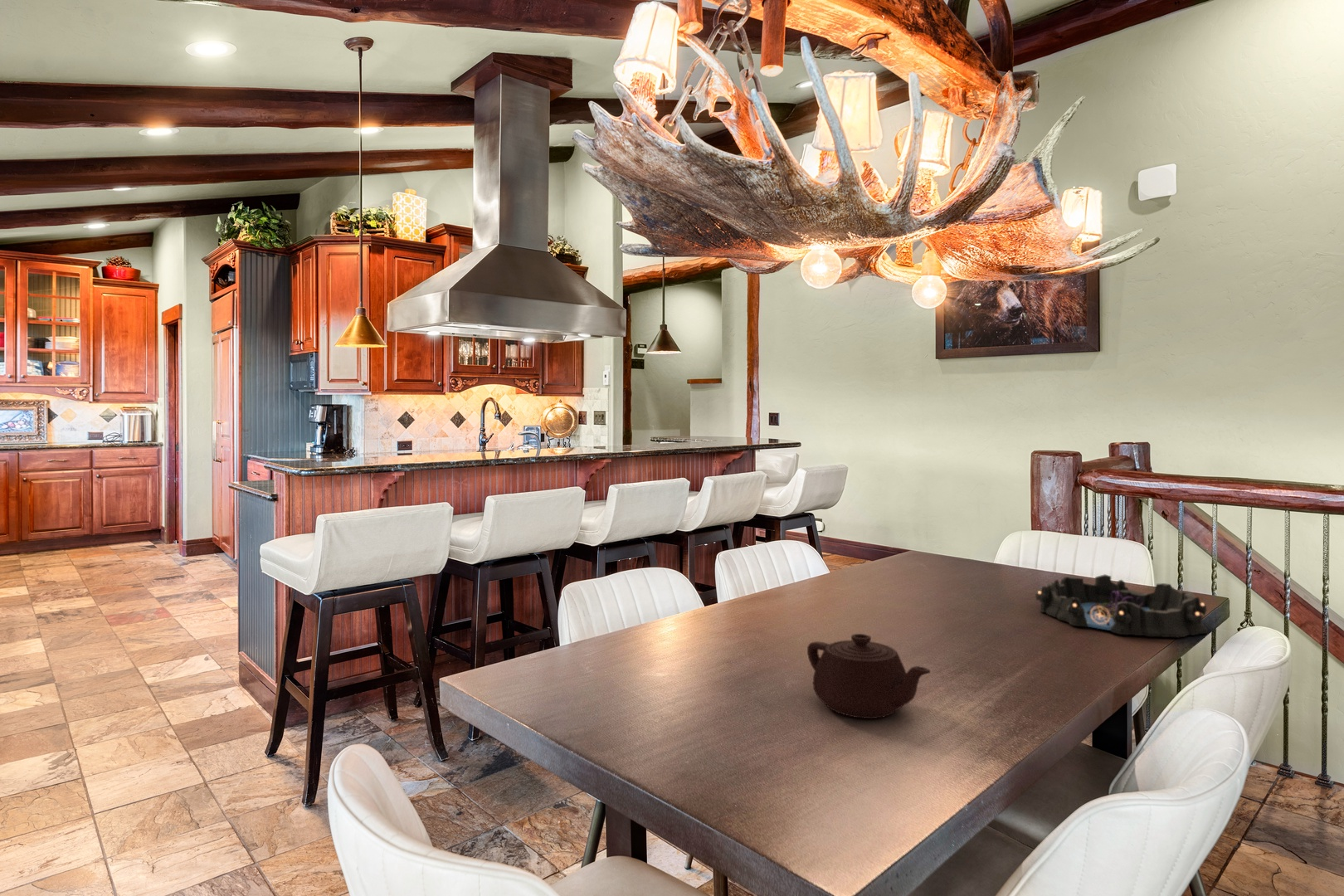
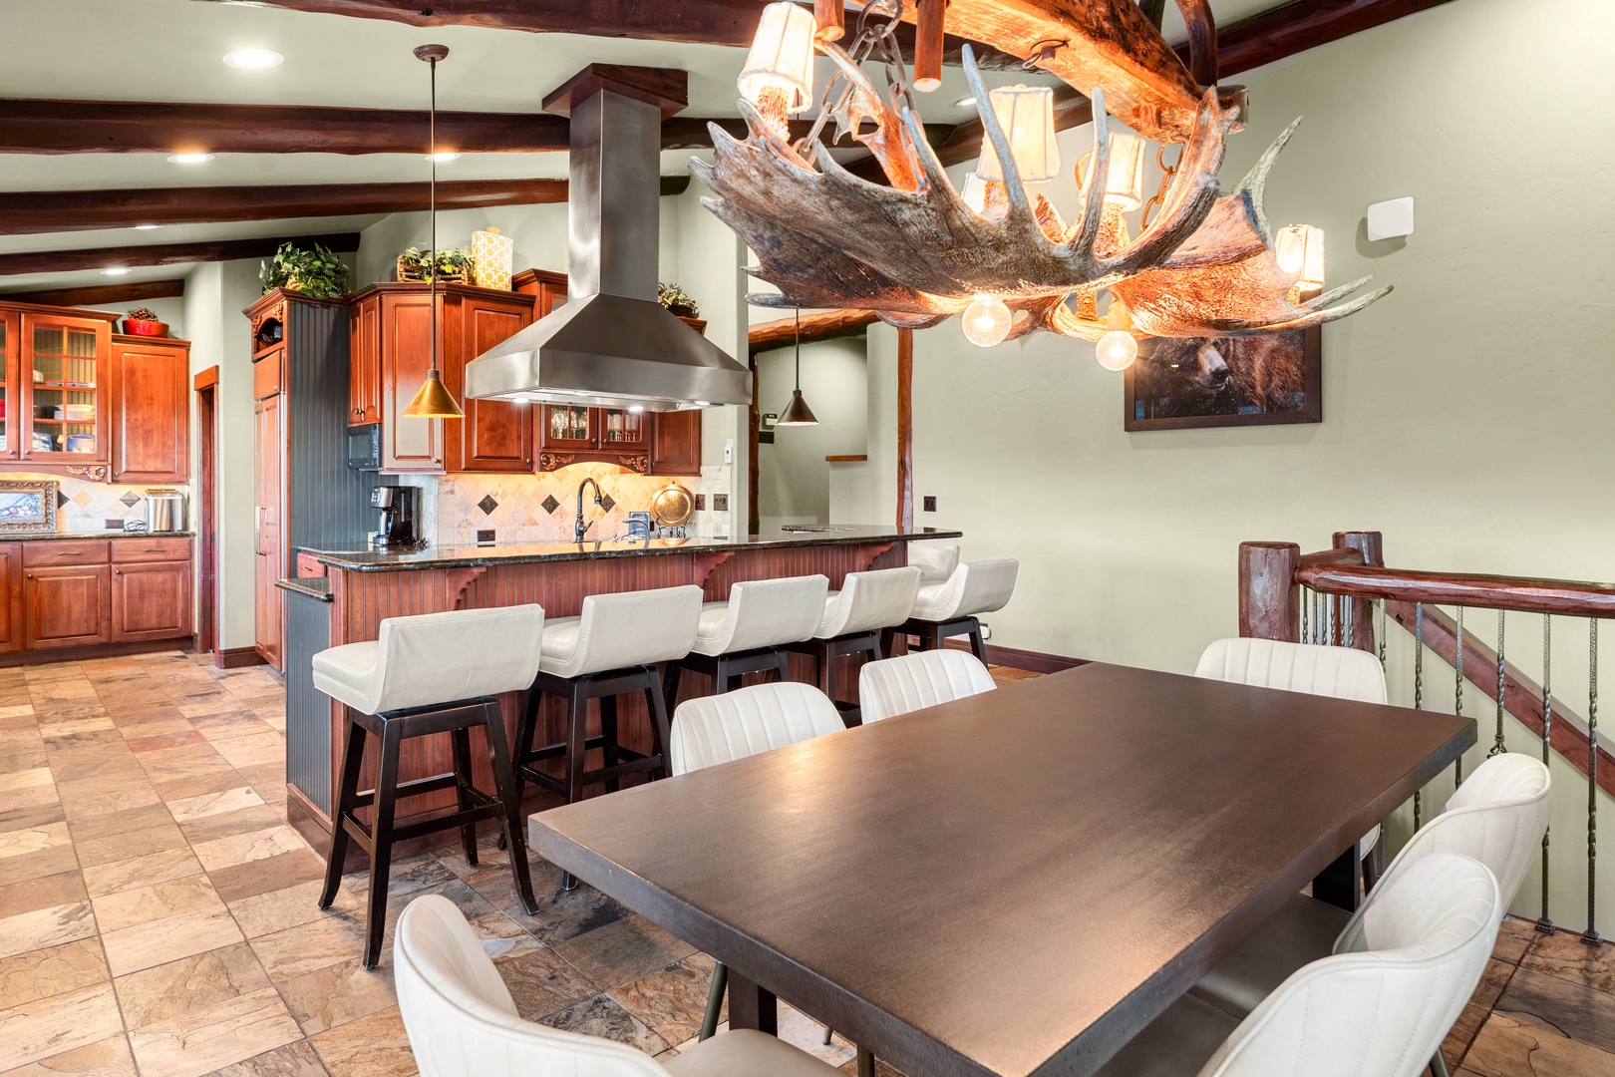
- decorative bowl (1121, 601)
- teapot (864, 672)
